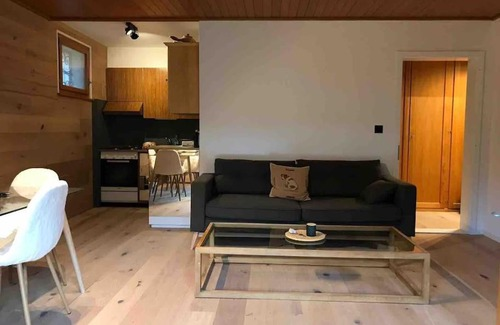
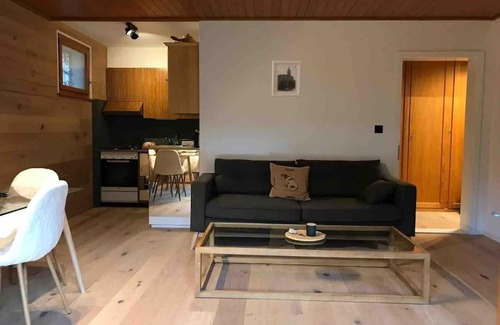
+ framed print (286, 79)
